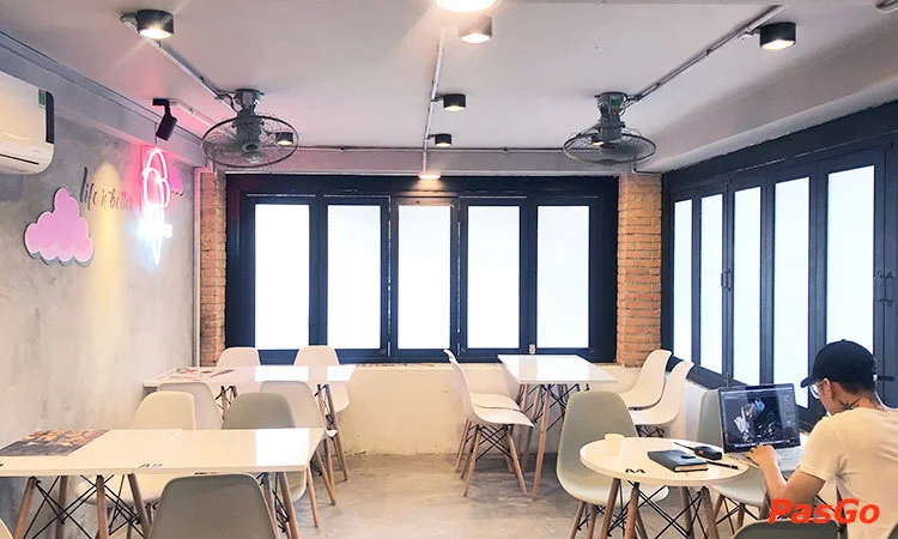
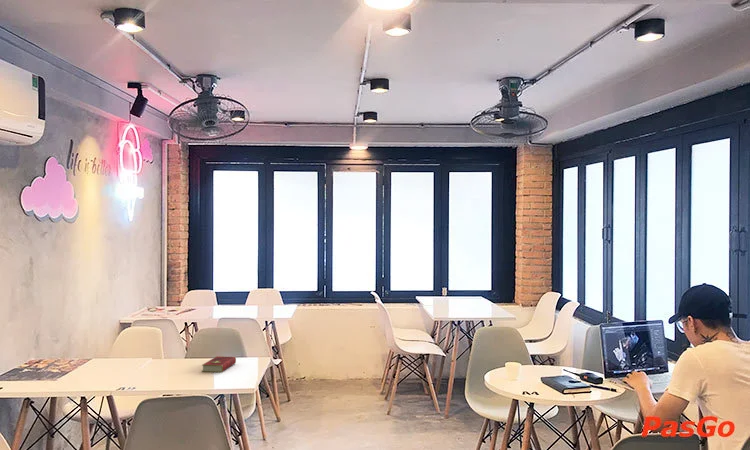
+ hardcover book (219, 363)
